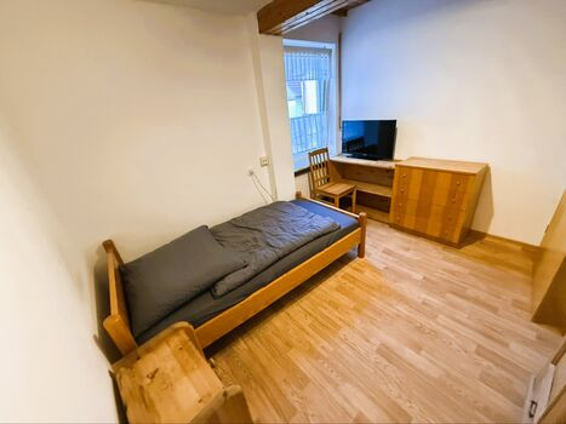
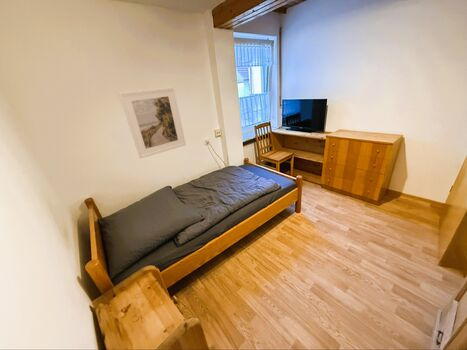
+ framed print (156, 122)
